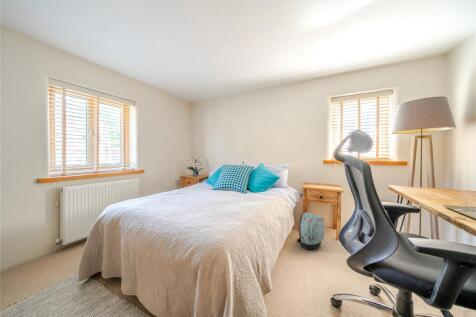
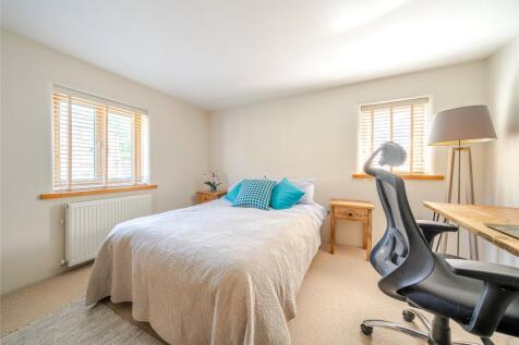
- backpack (311, 229)
